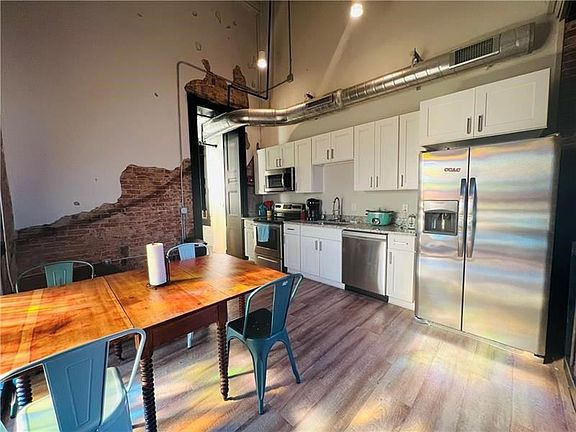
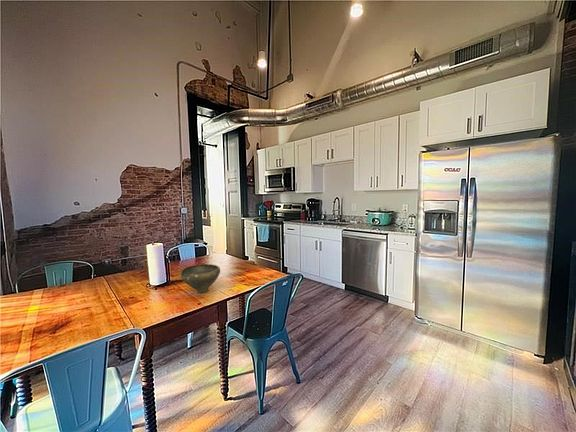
+ bowl (200, 279)
